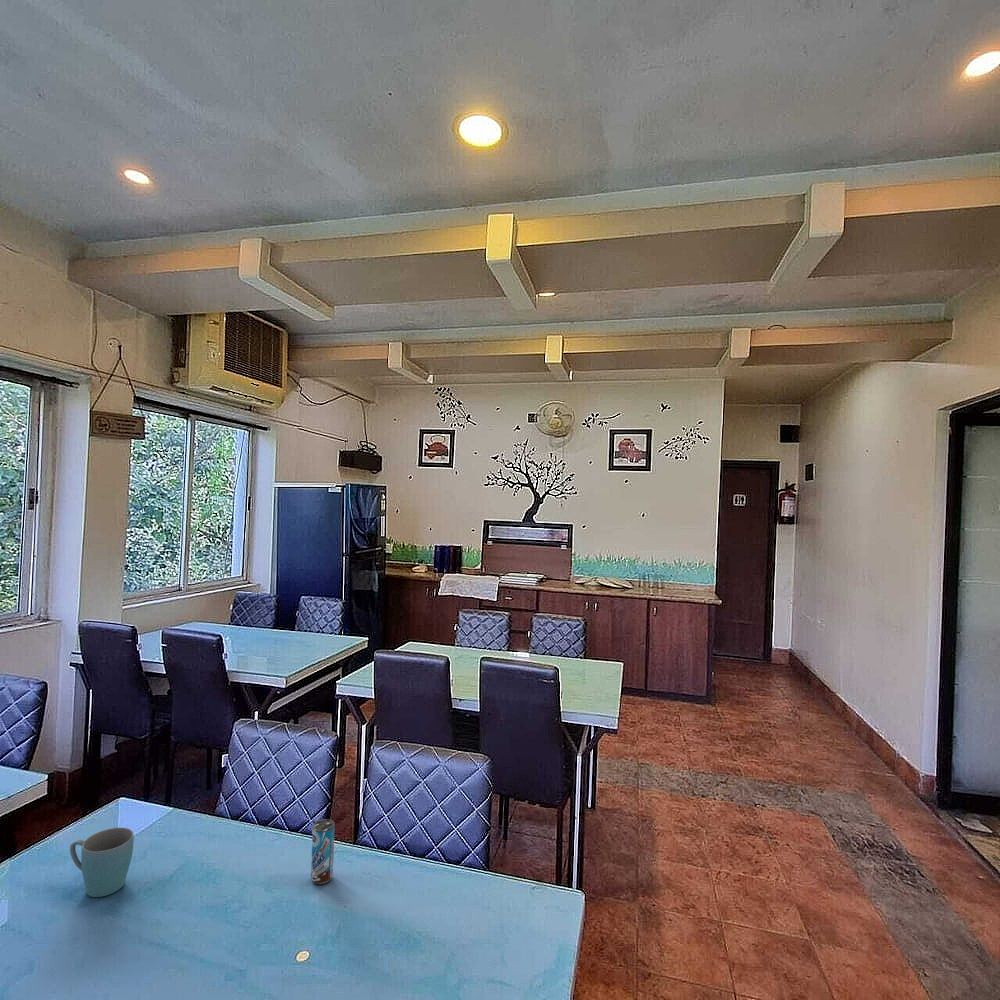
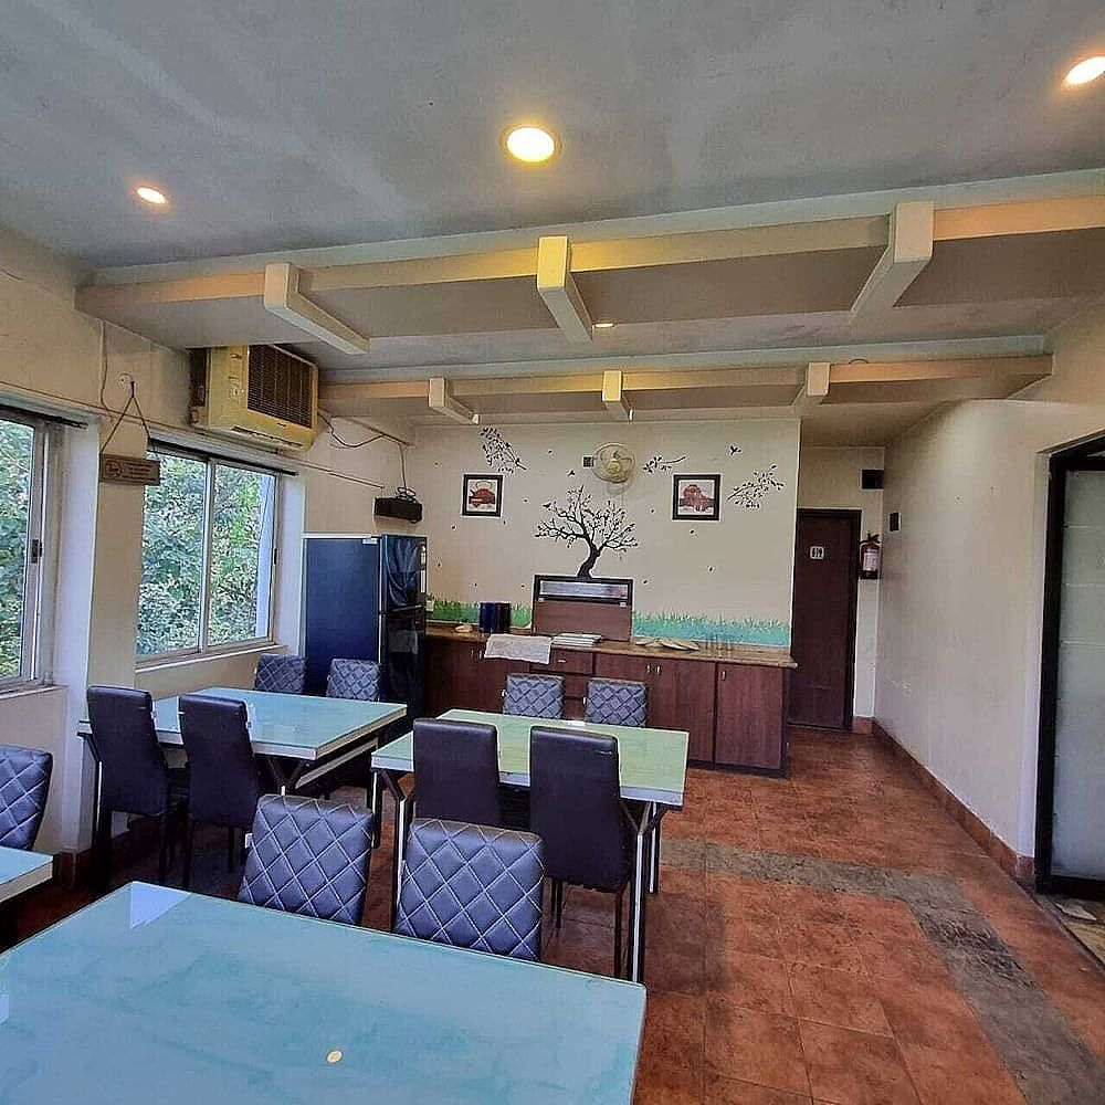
- mug (98, 862)
- beverage can (322, 851)
